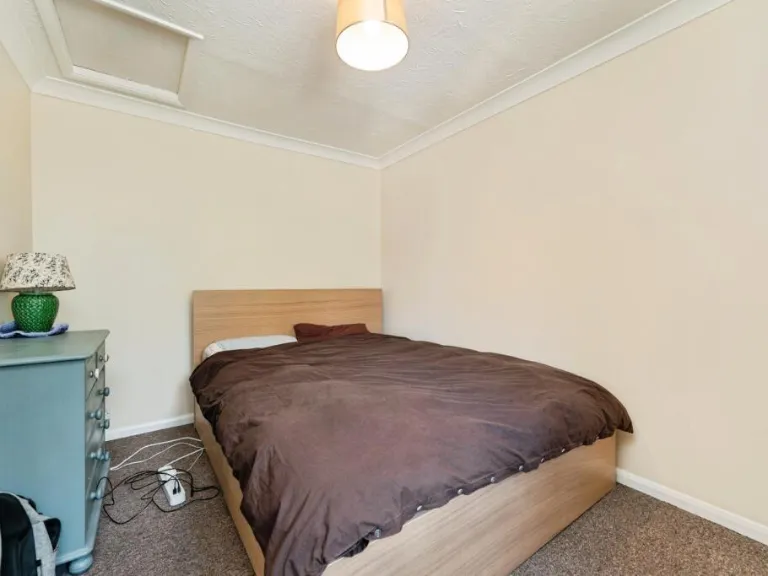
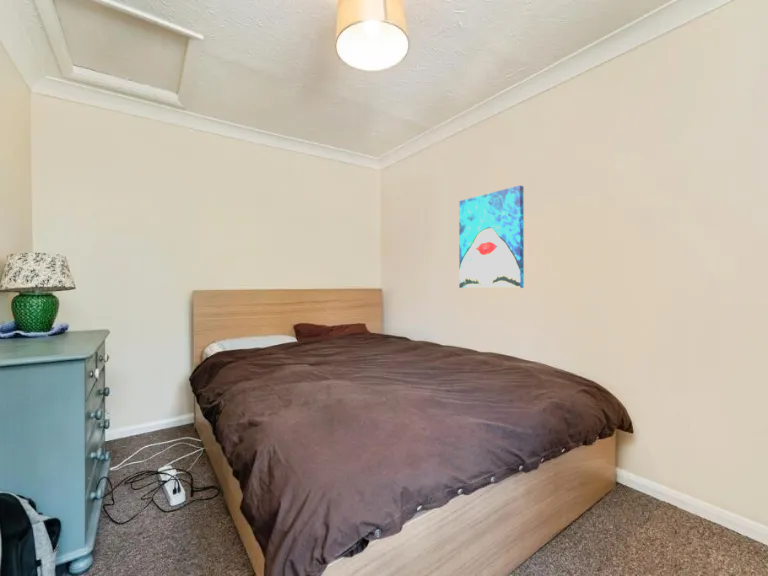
+ wall art (488, 241)
